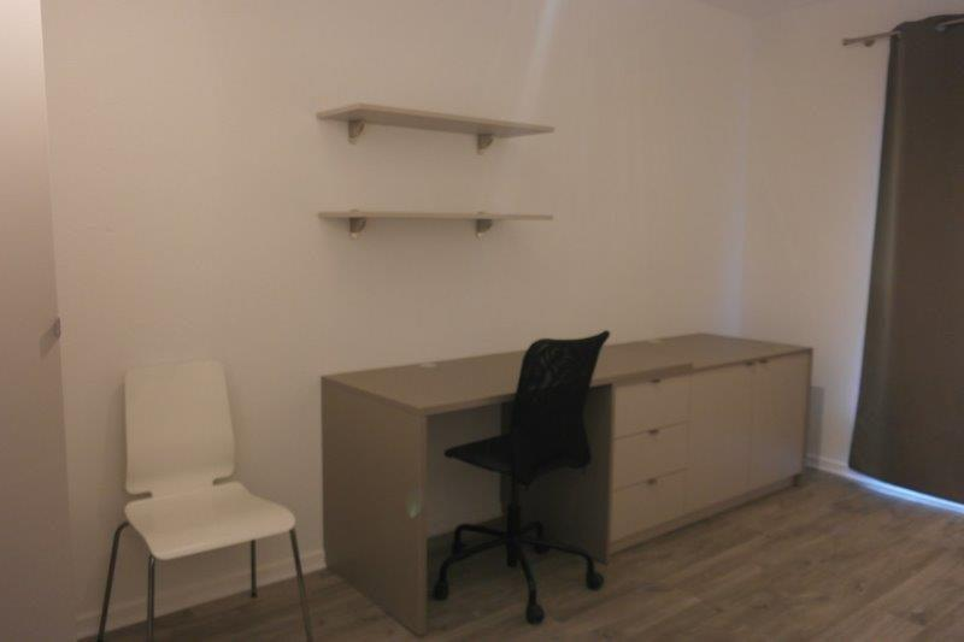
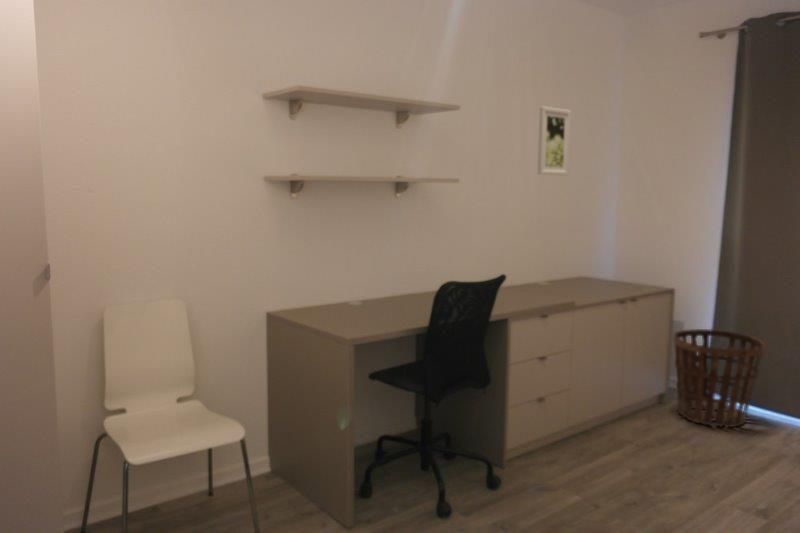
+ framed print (554, 141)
+ basket (715, 377)
